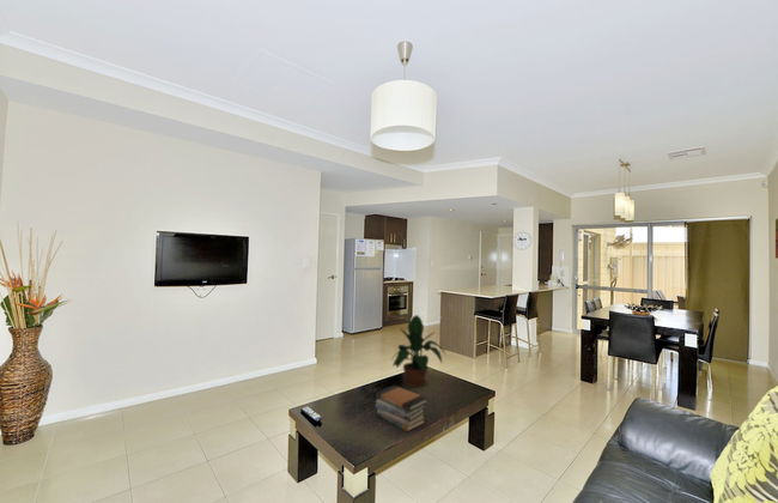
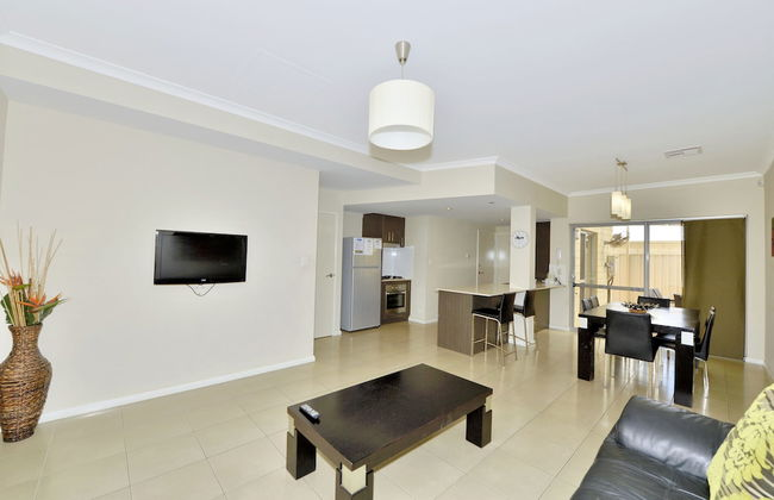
- book stack (400, 406)
- potted plant (418, 350)
